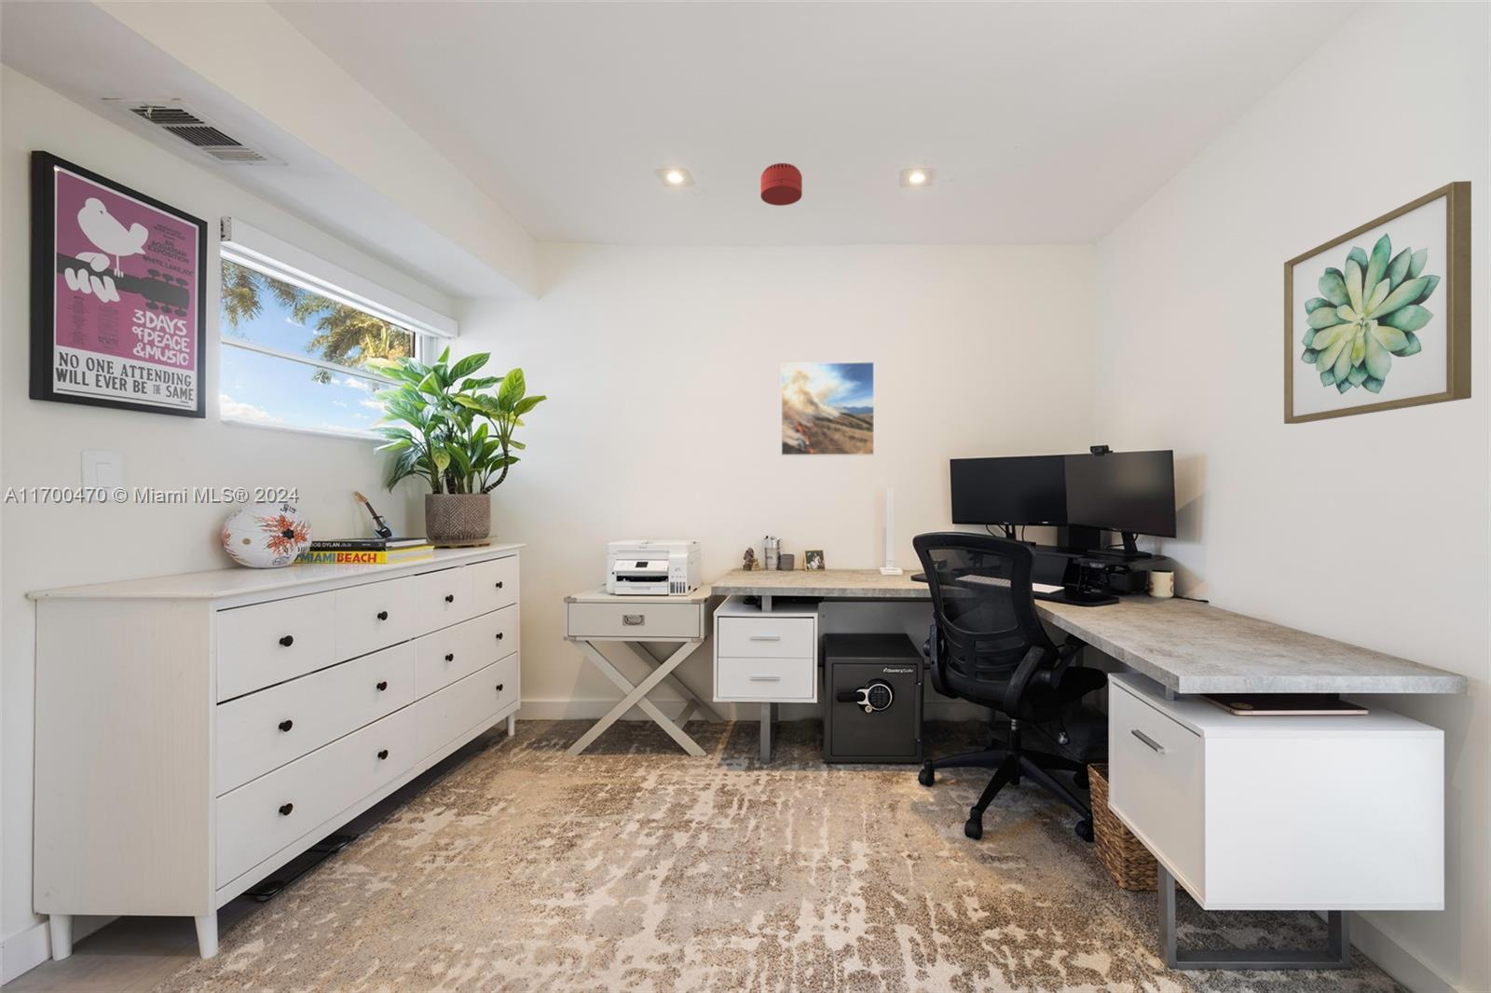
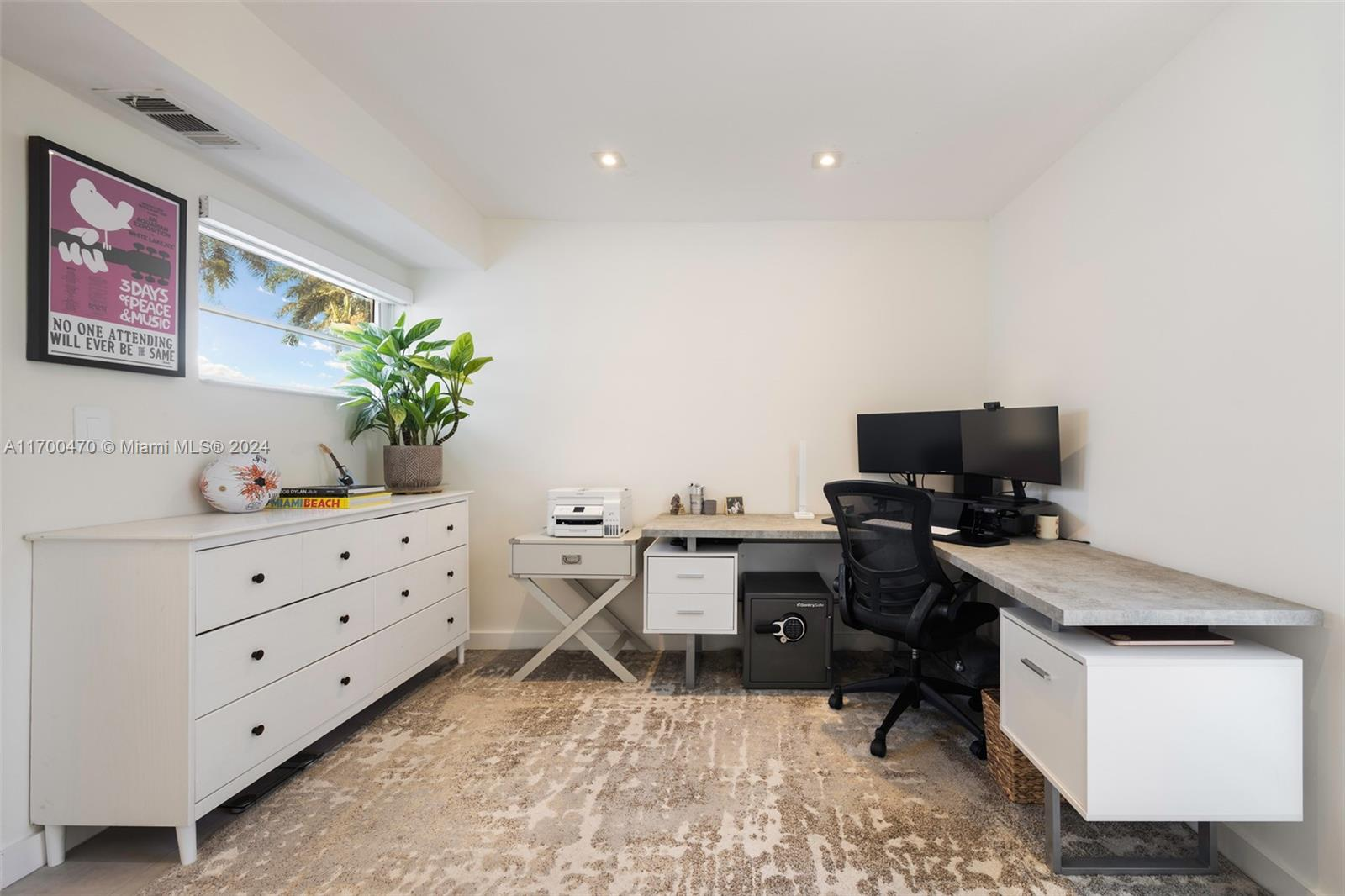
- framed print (827, 409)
- wall art (1364, 319)
- smoke detector (780, 184)
